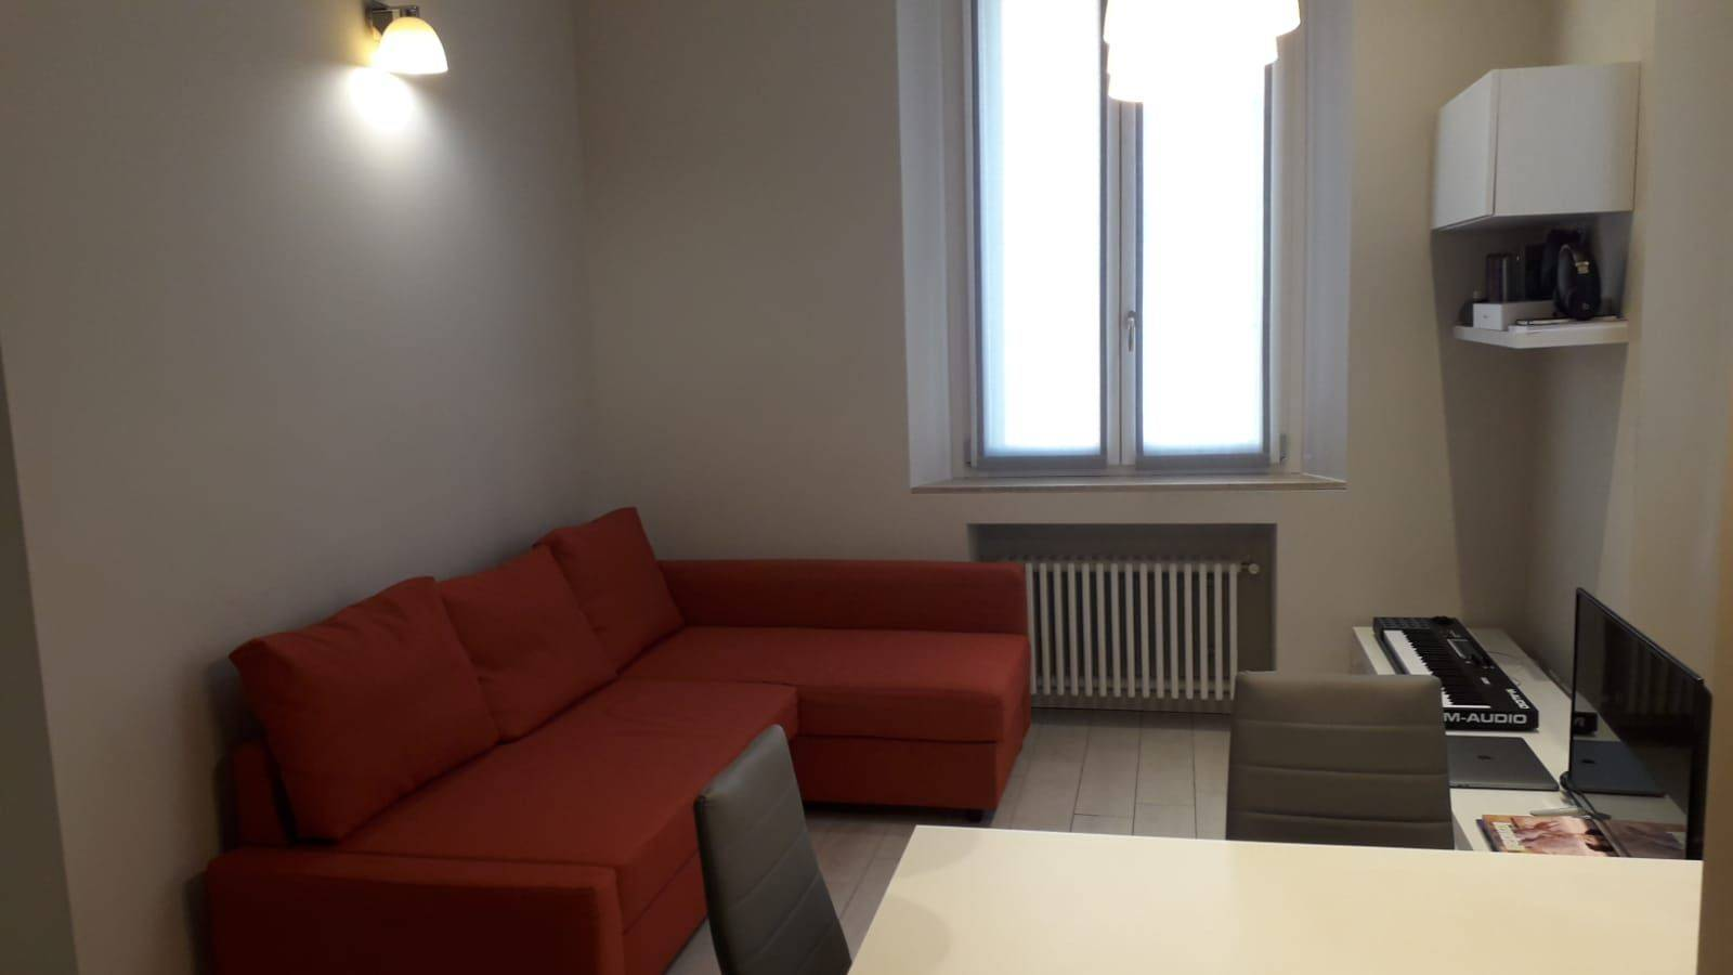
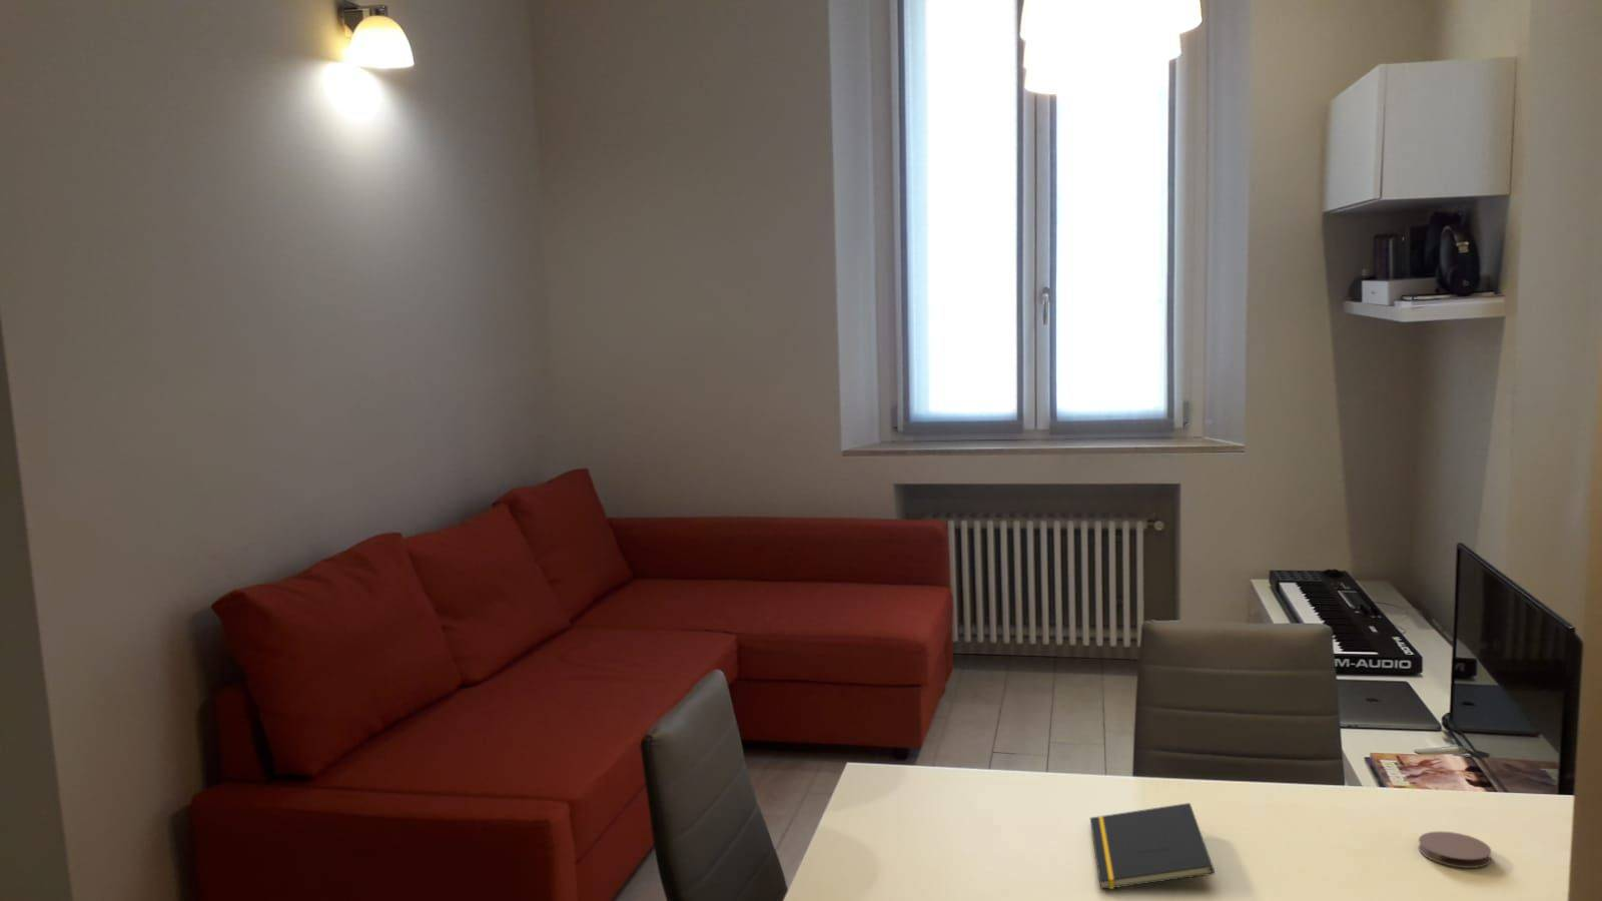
+ coaster (1453, 849)
+ notepad (1148, 844)
